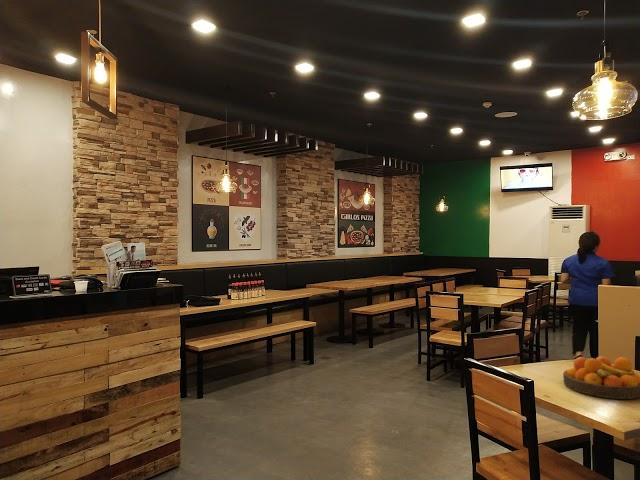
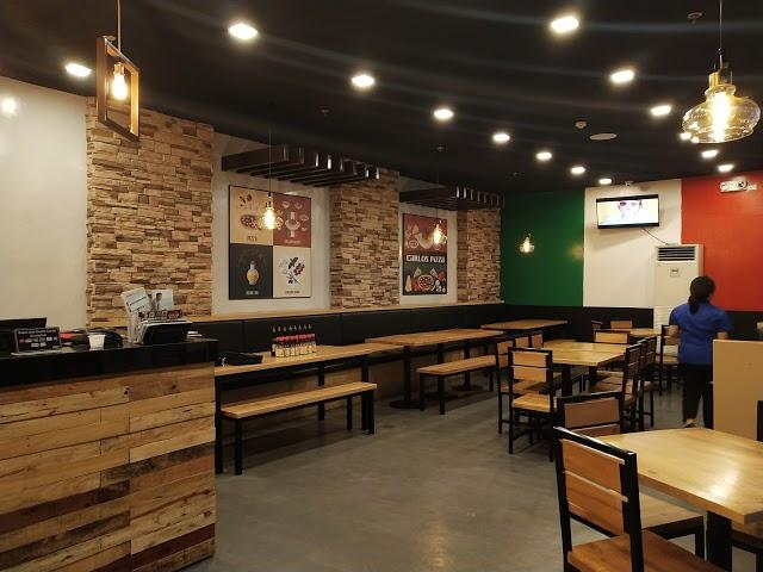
- fruit bowl (602, 372)
